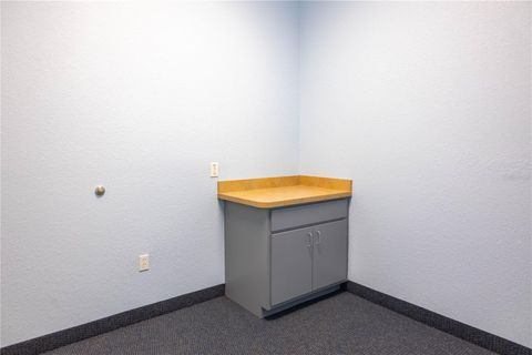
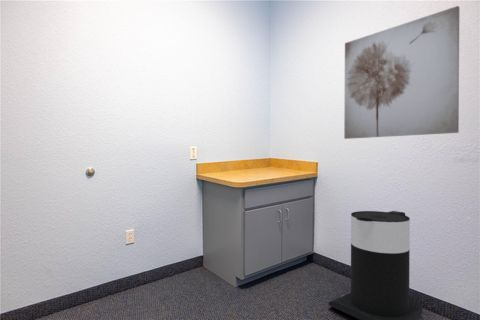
+ trash can (378, 262)
+ wall art (394, 81)
